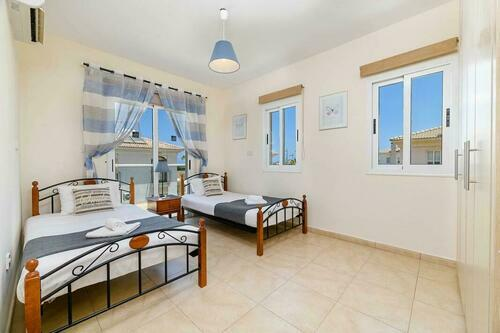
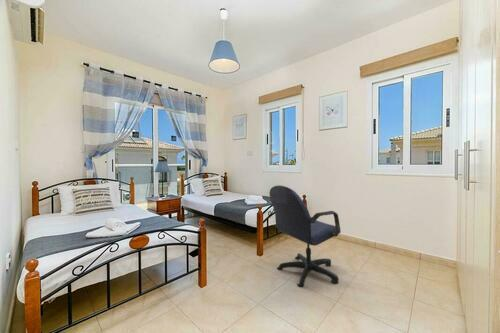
+ office chair (305, 227)
